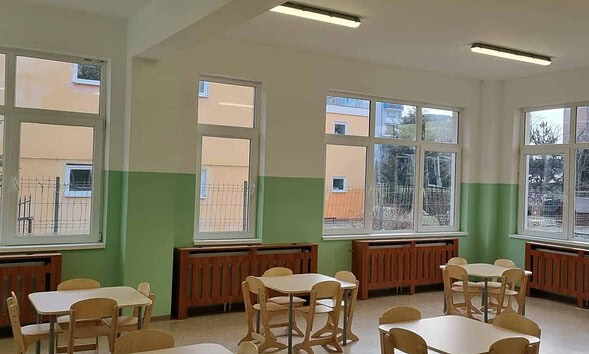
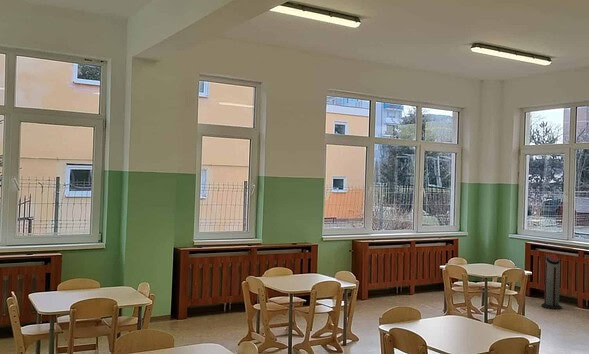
+ air purifier (552, 281)
